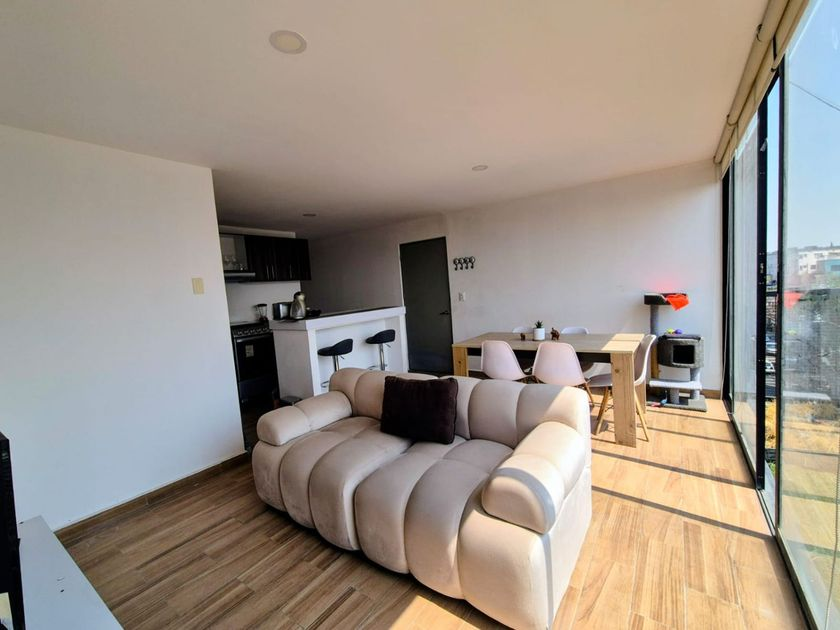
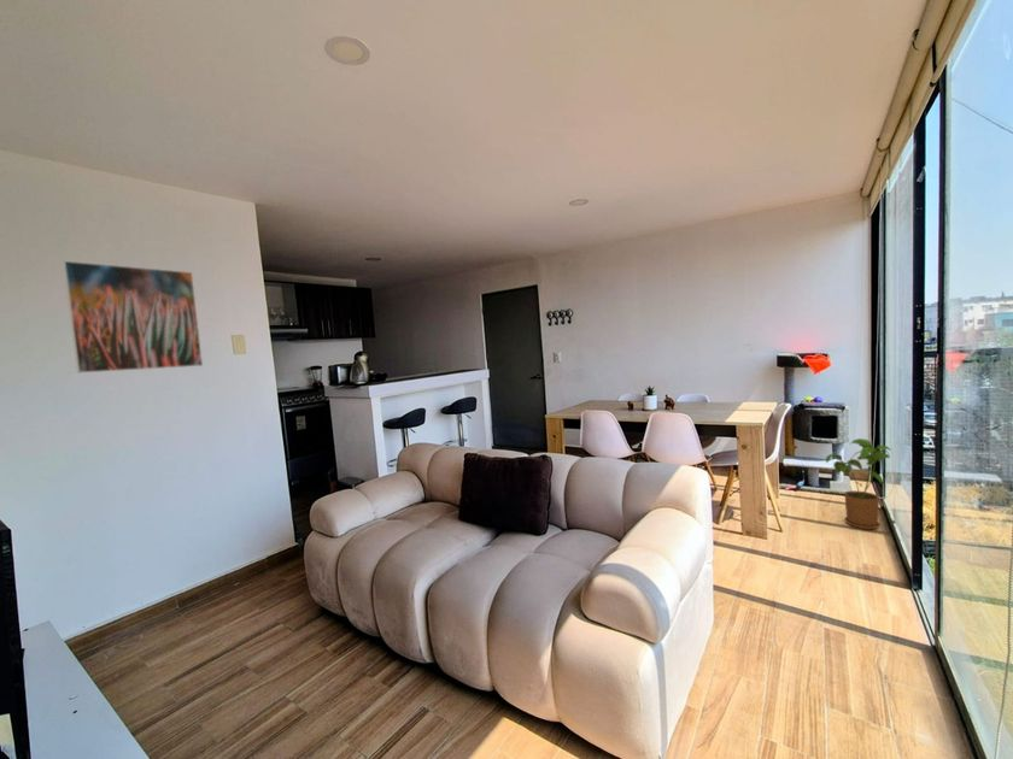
+ house plant (857, 482)
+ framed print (139, 318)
